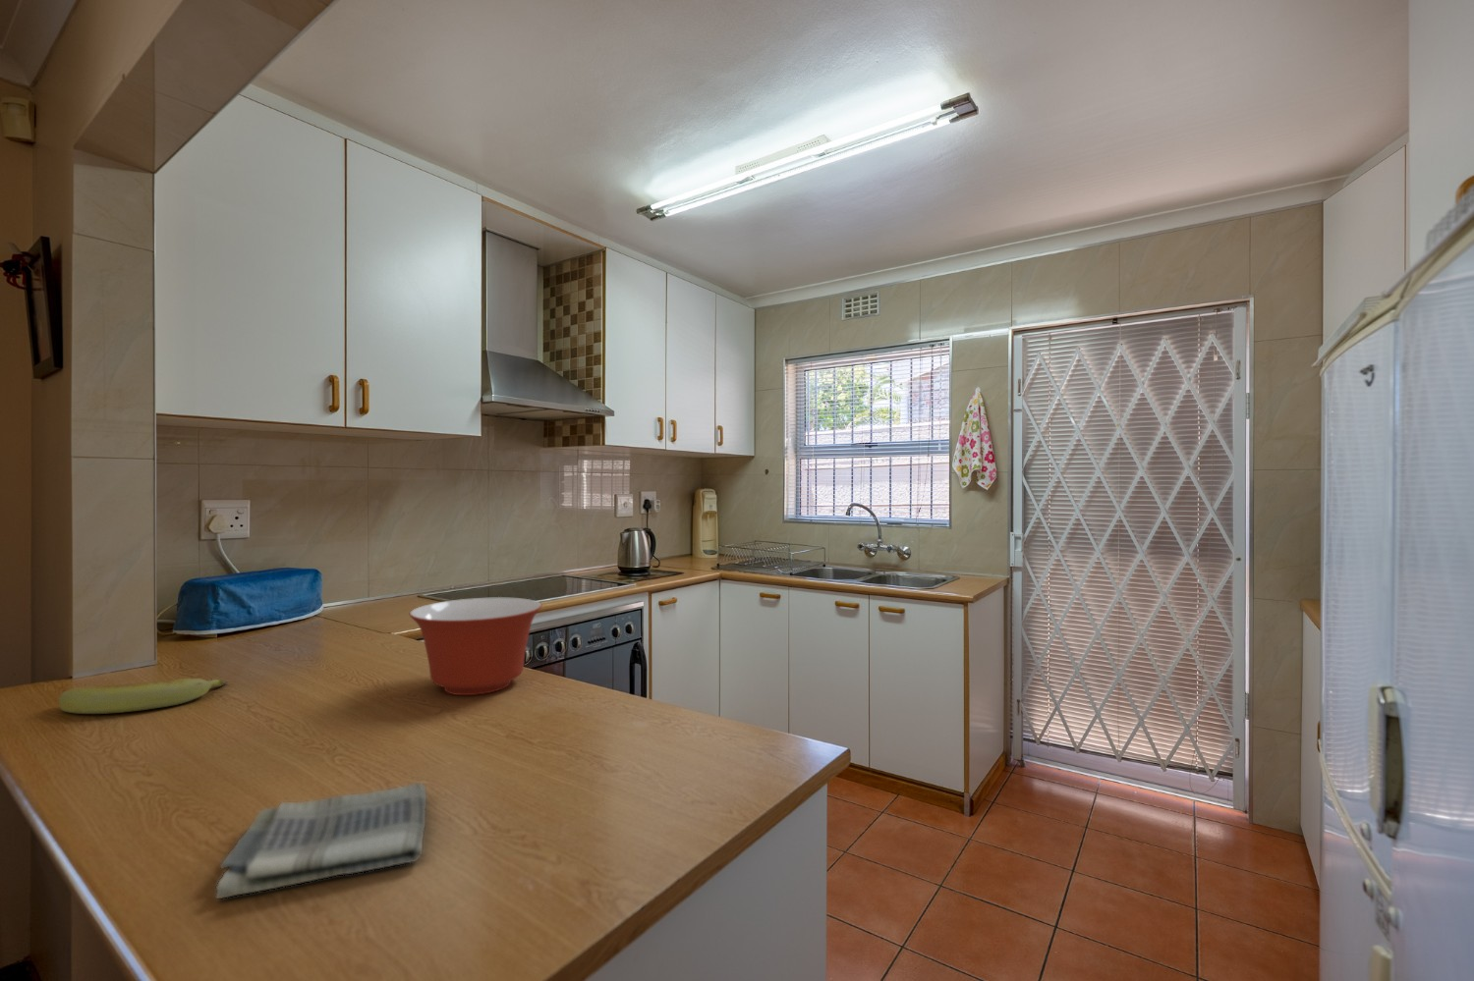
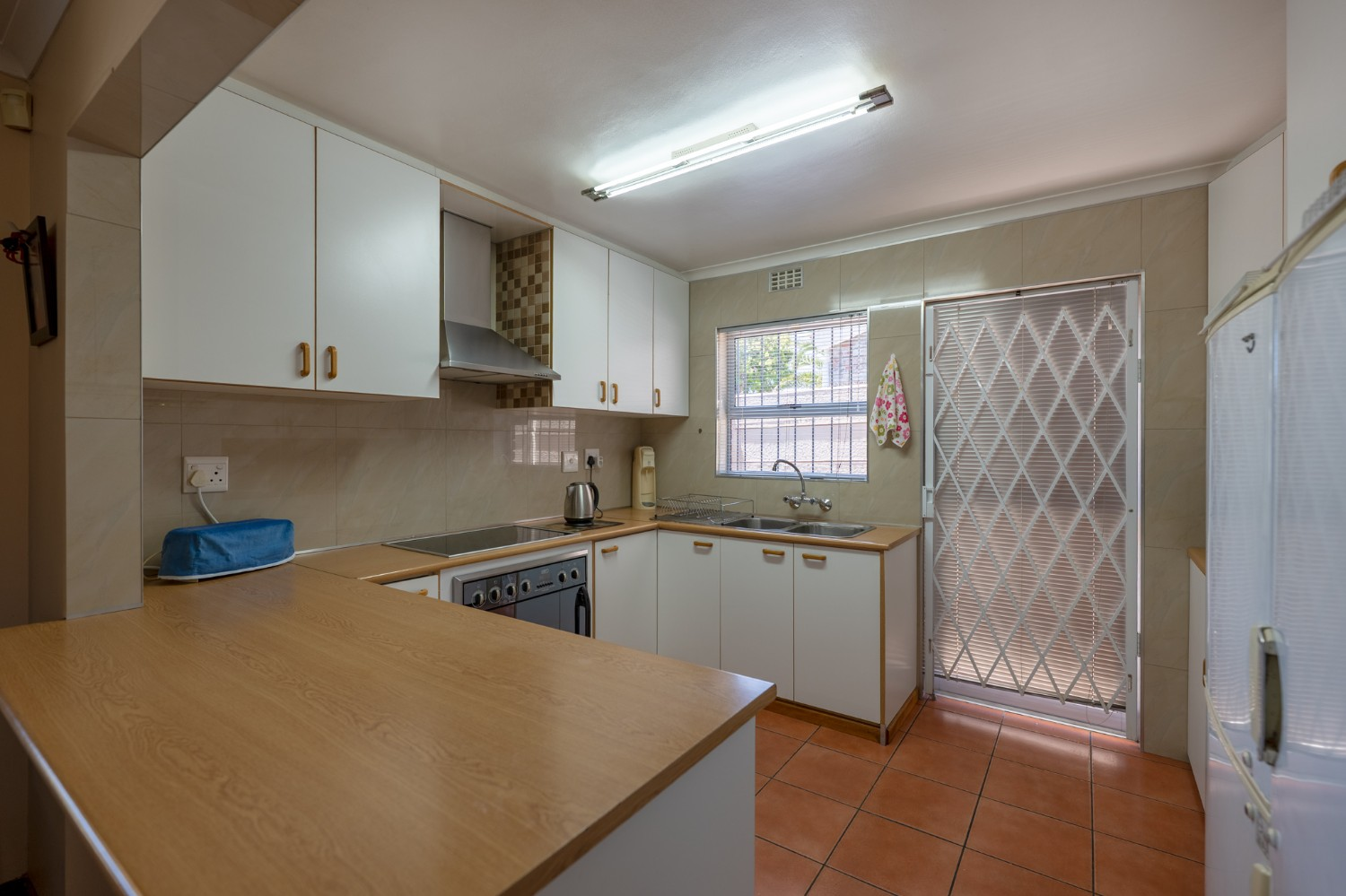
- dish towel (334, 828)
- banana (156, 686)
- mixing bowl (477, 646)
